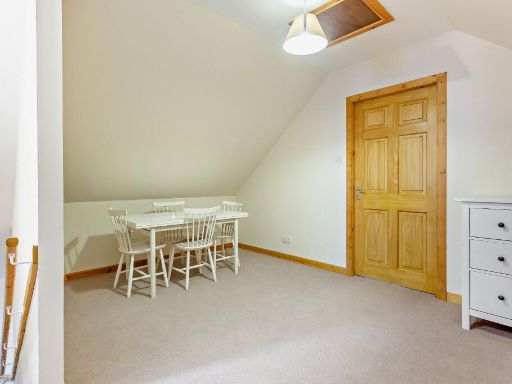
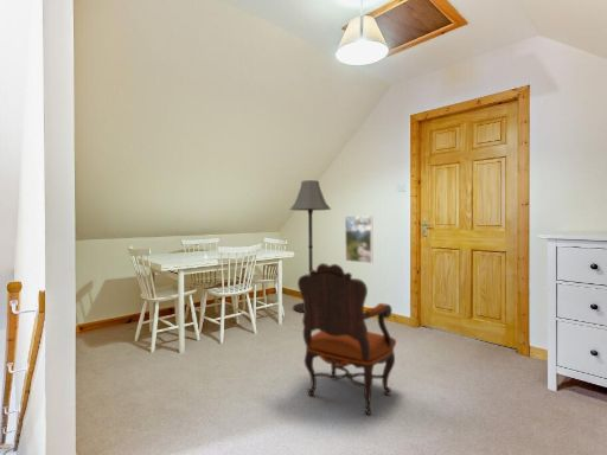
+ armchair (347, 328)
+ floor lamp (309, 244)
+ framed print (358, 238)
